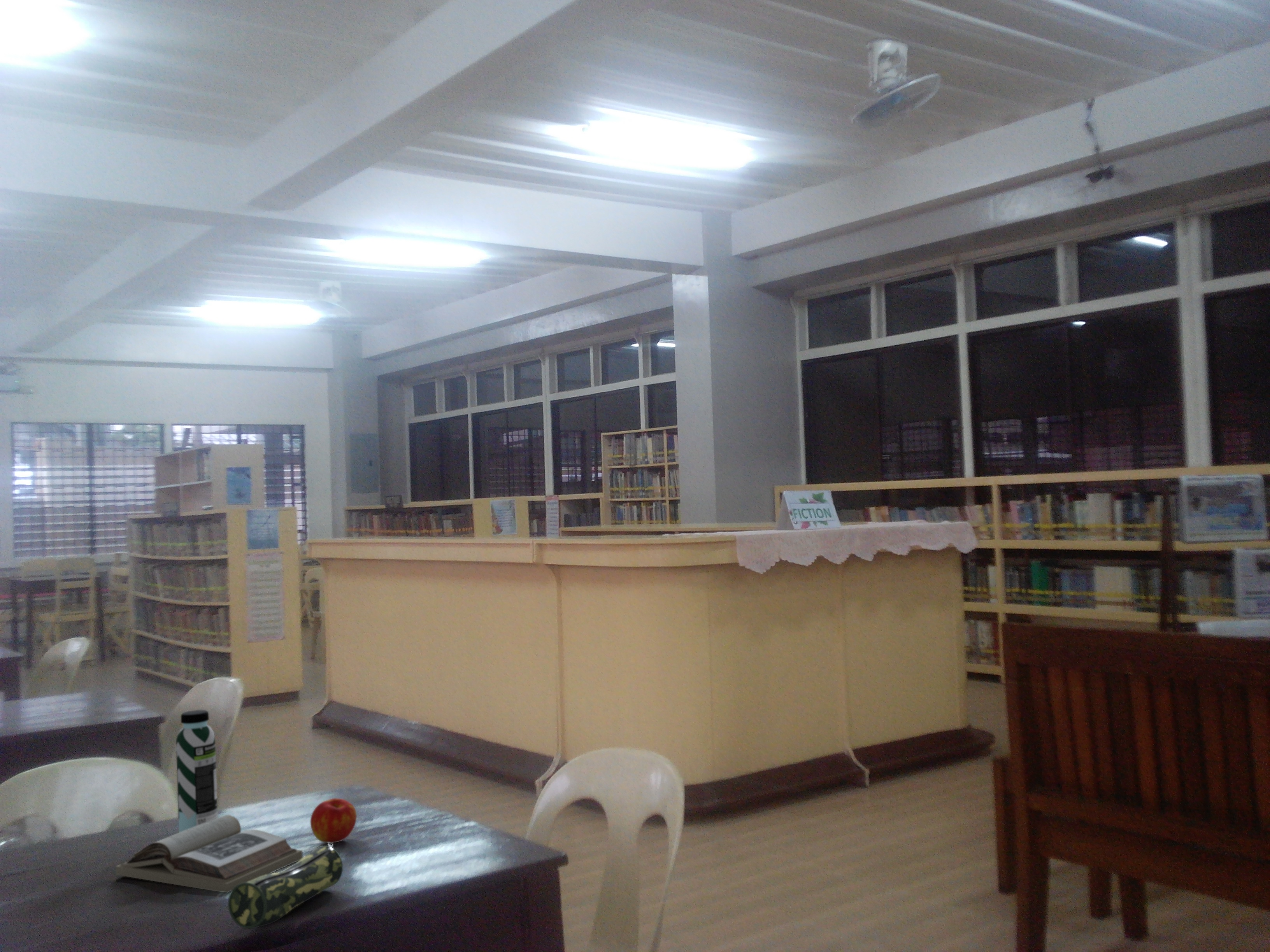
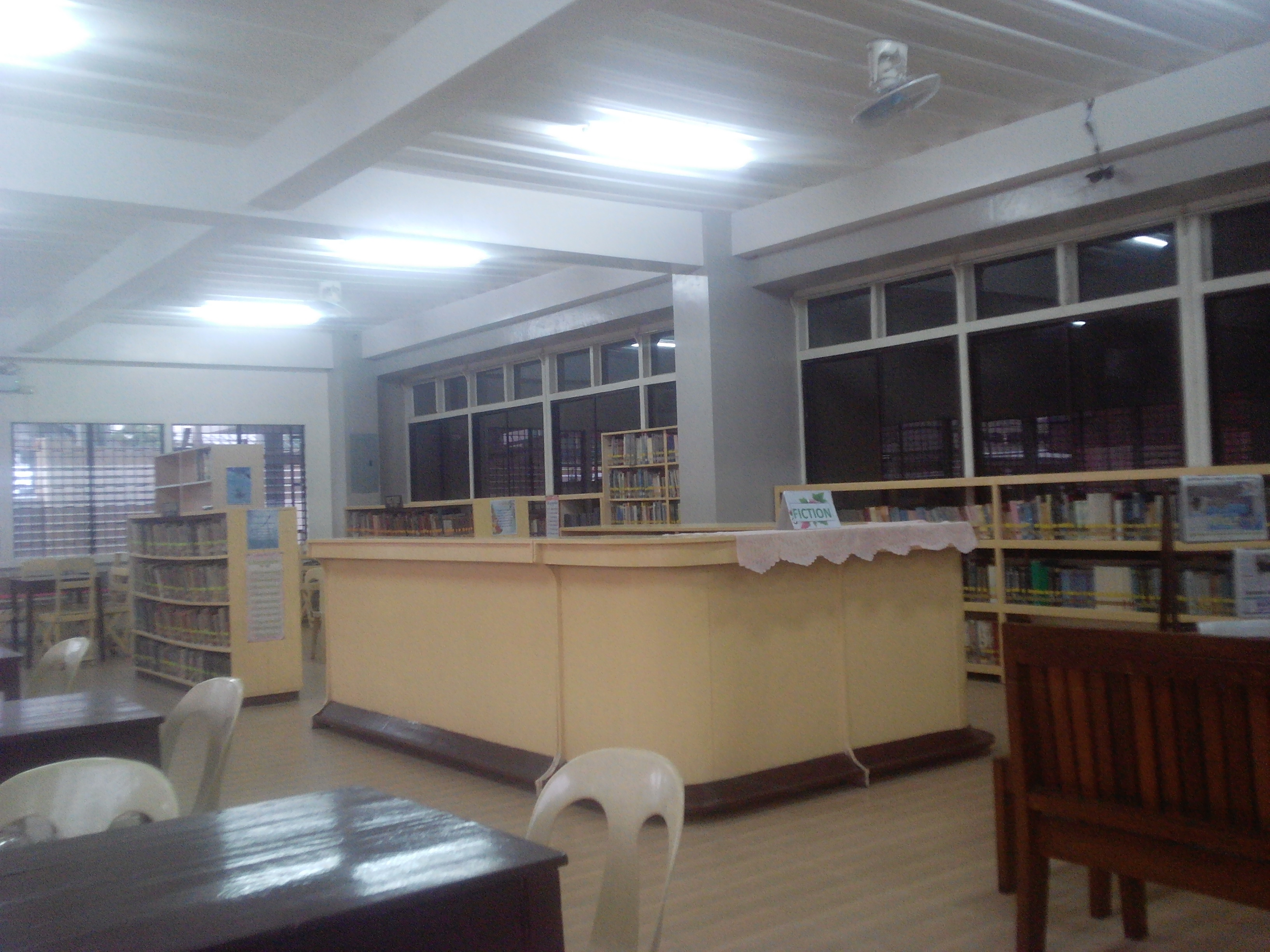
- pencil case (289, 883)
- water bottle (196, 772)
- book (209, 848)
- apple (334, 821)
